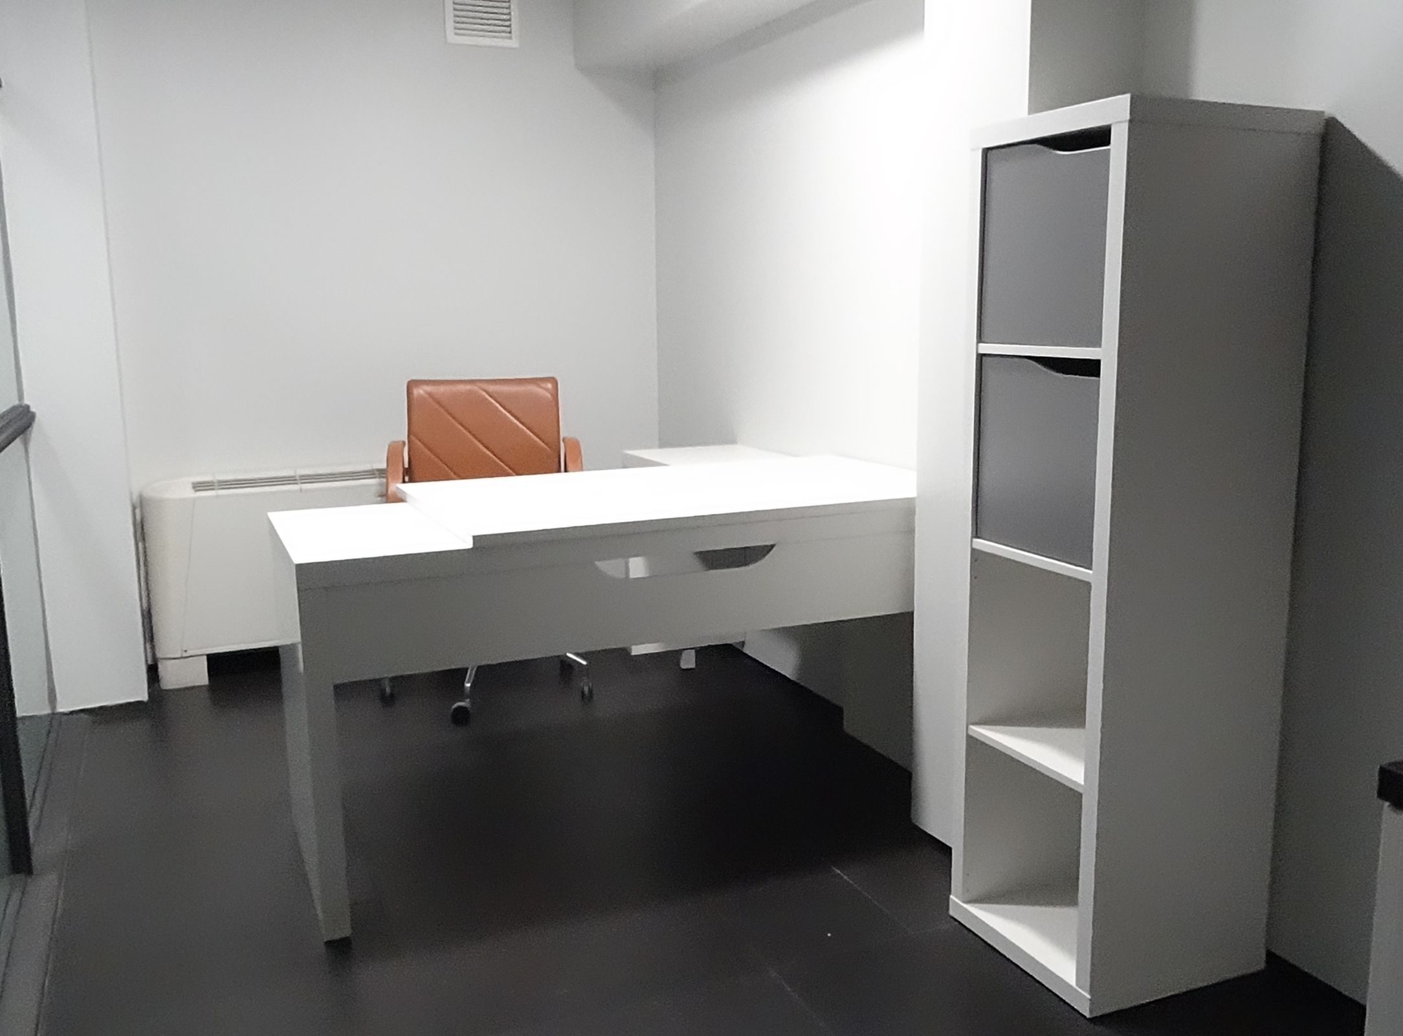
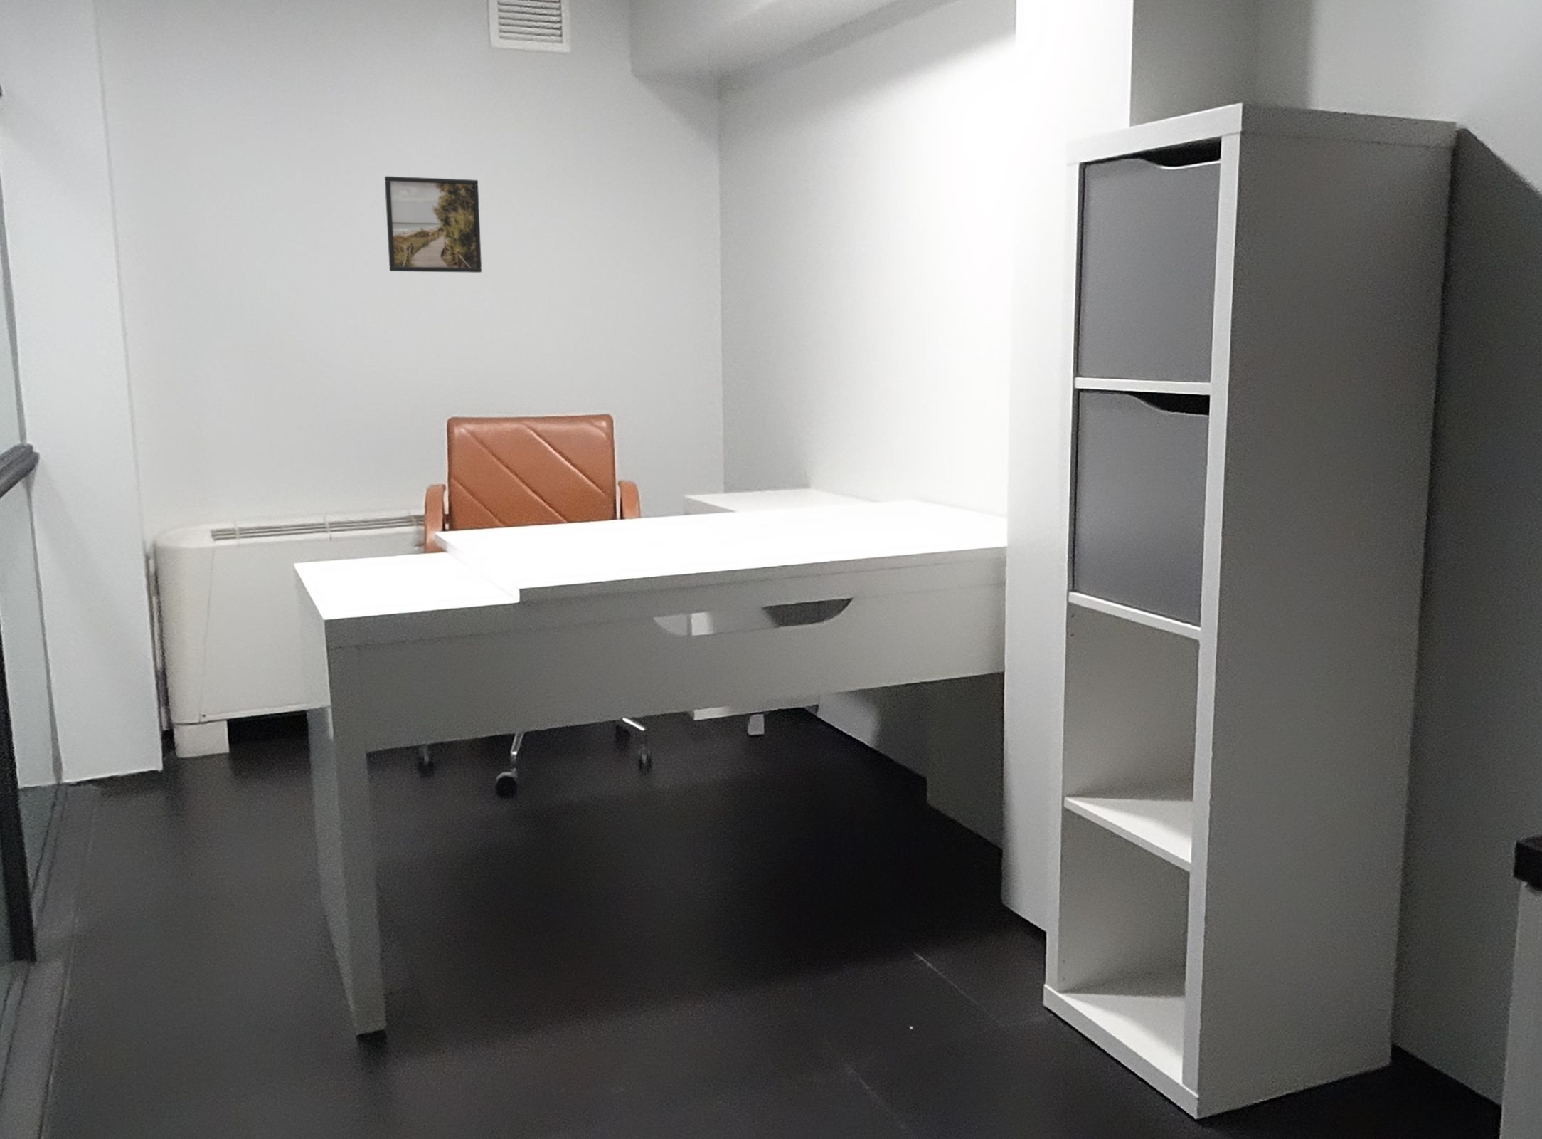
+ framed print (433, 225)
